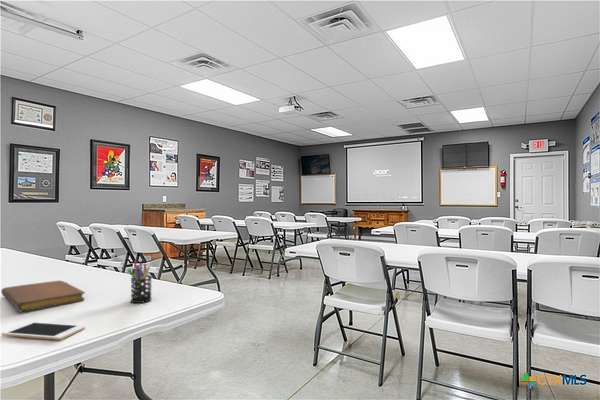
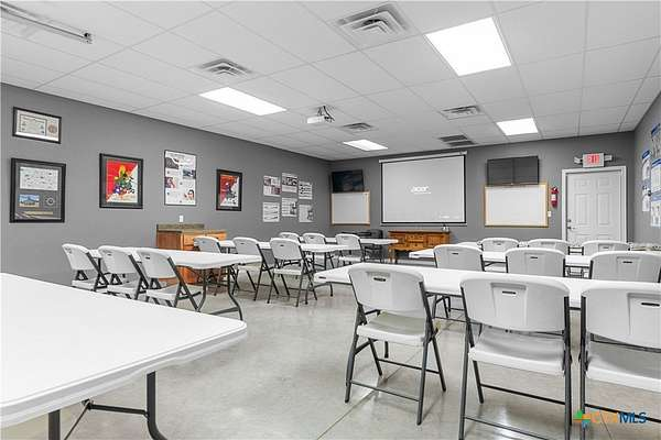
- cell phone (44, 330)
- pen holder (138, 280)
- notebook (42, 293)
